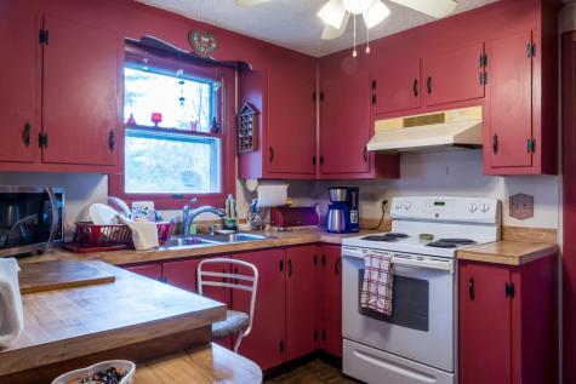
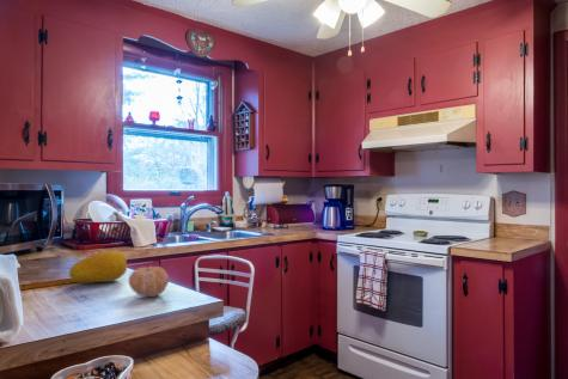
+ fruit (148, 281)
+ fruit (98, 267)
